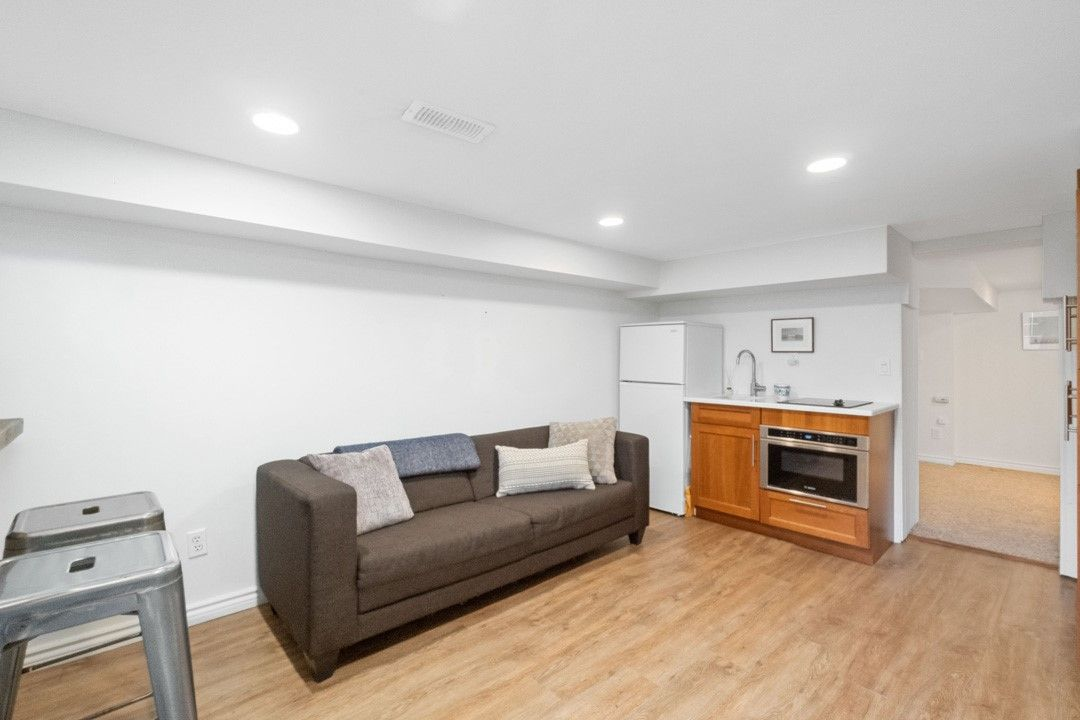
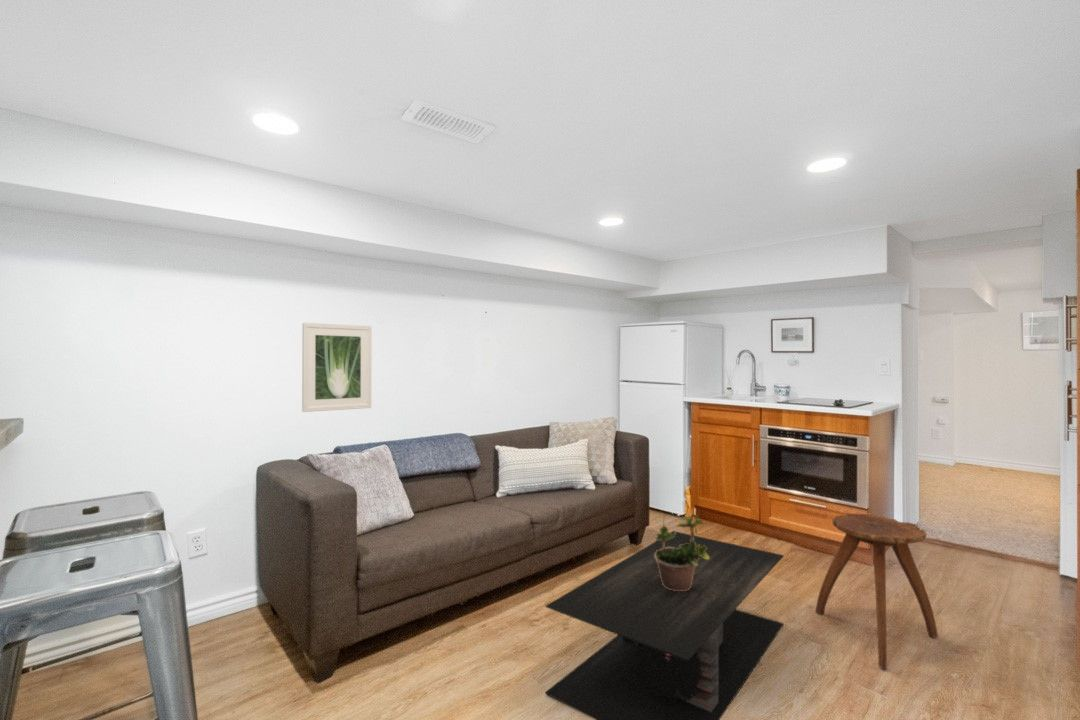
+ potted plant (679, 546)
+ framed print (338, 367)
+ stool (875, 583)
+ coffee table (678, 616)
